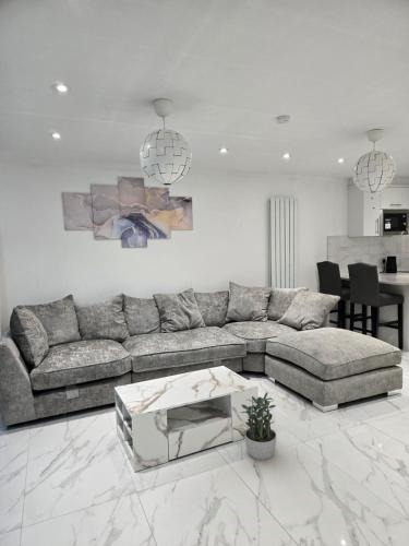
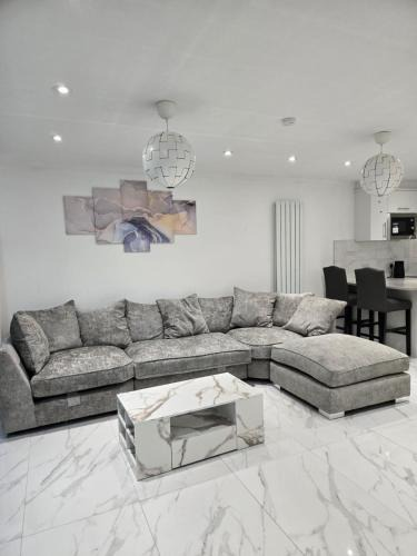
- potted plant (257, 424)
